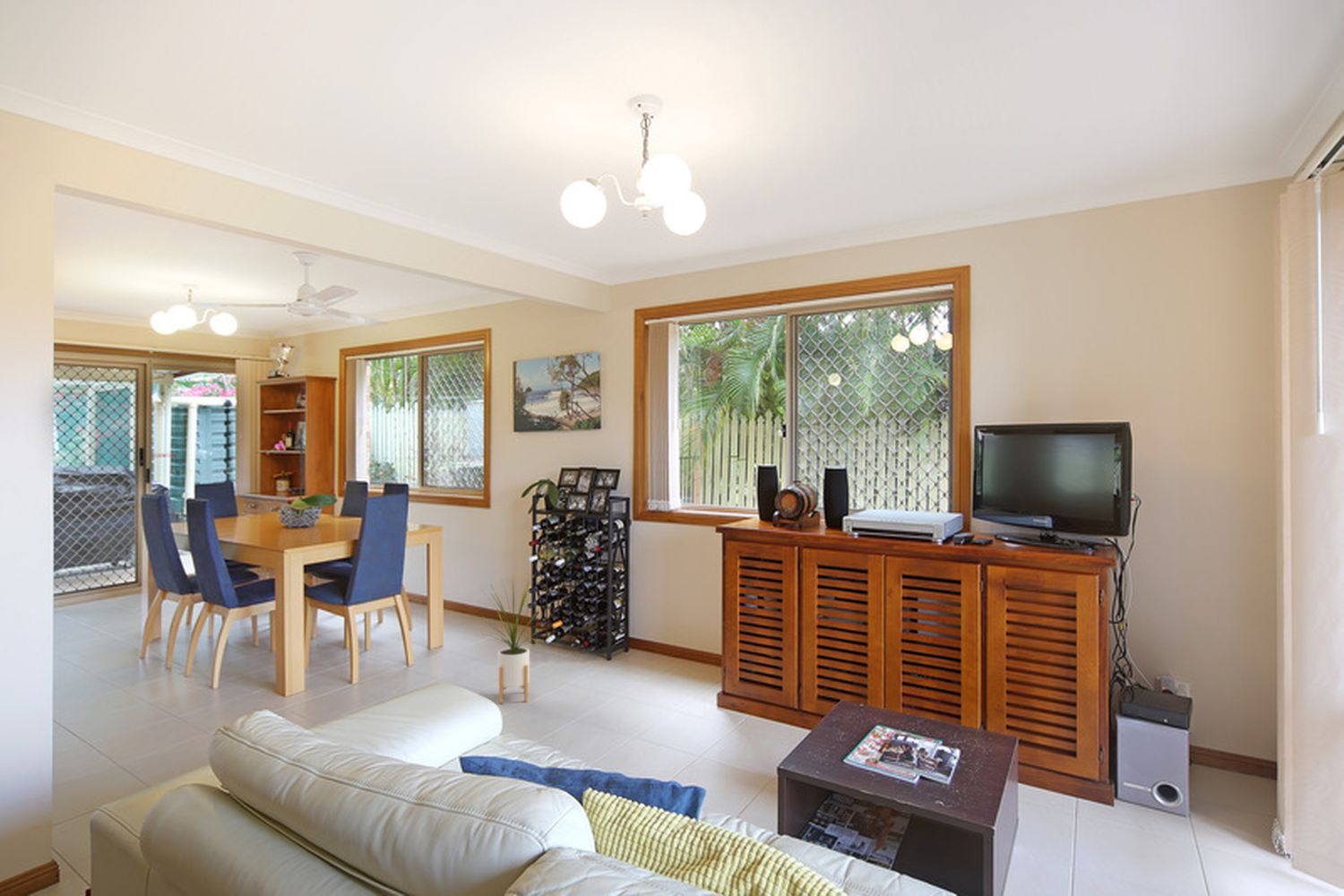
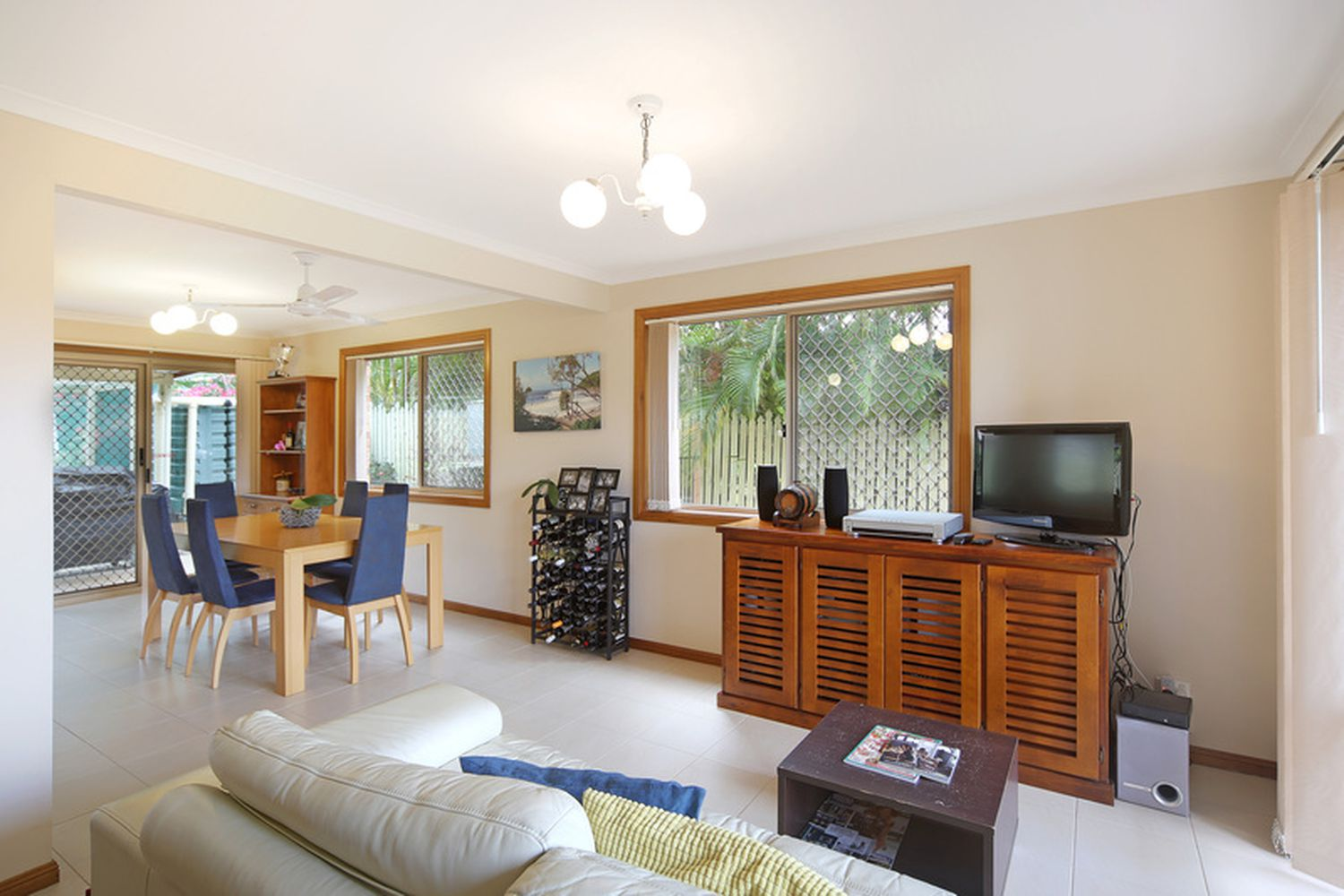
- house plant (513, 635)
